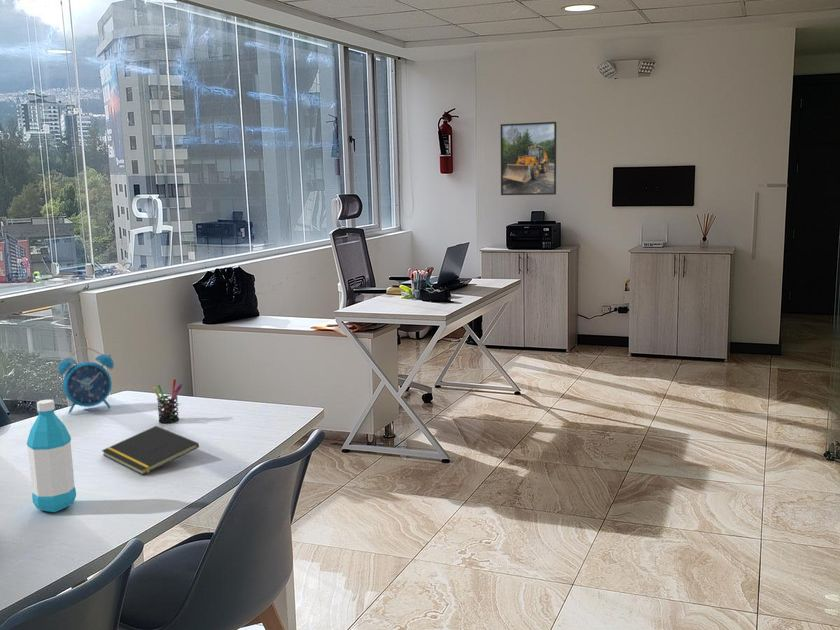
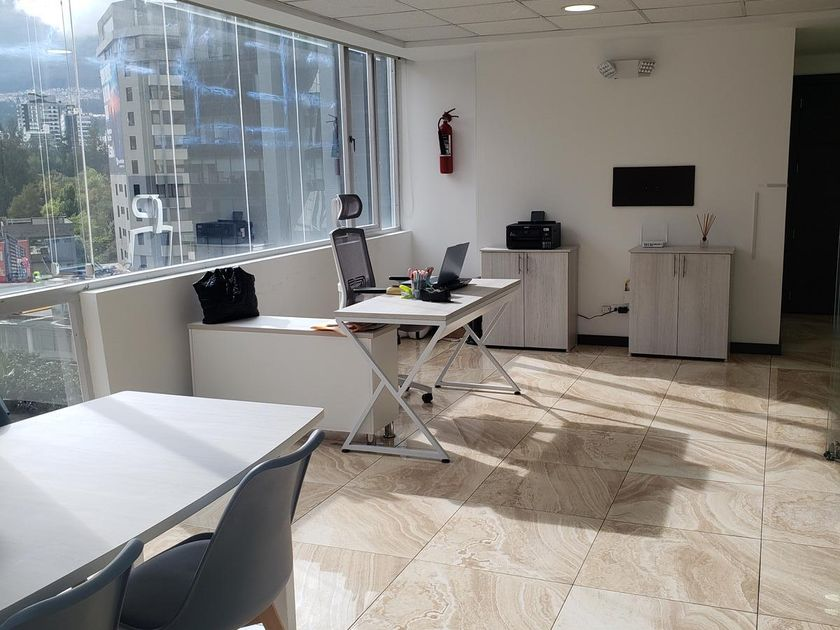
- pen holder (167, 400)
- water bottle (50, 454)
- notepad (149, 448)
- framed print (528, 159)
- alarm clock (87, 379)
